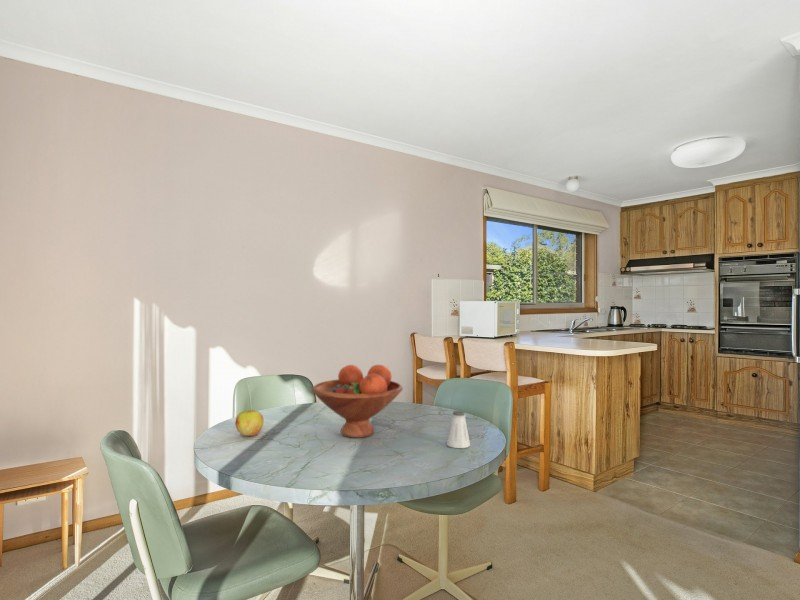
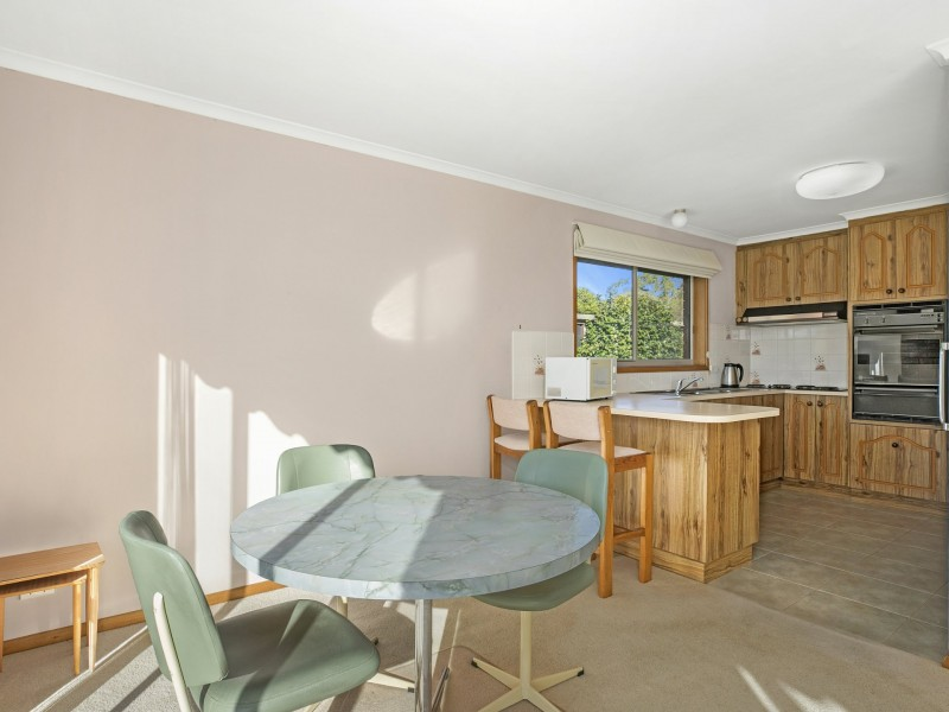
- saltshaker (458, 428)
- fruit bowl (357, 400)
- apple (249, 423)
